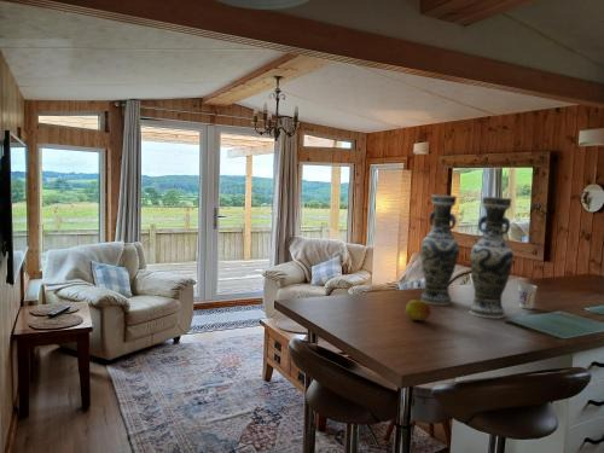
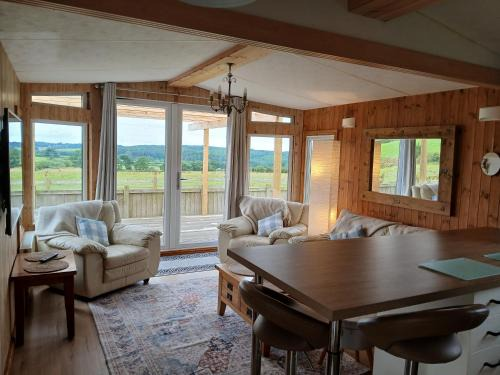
- vase (458, 251)
- fruit (417, 309)
- cup (527, 296)
